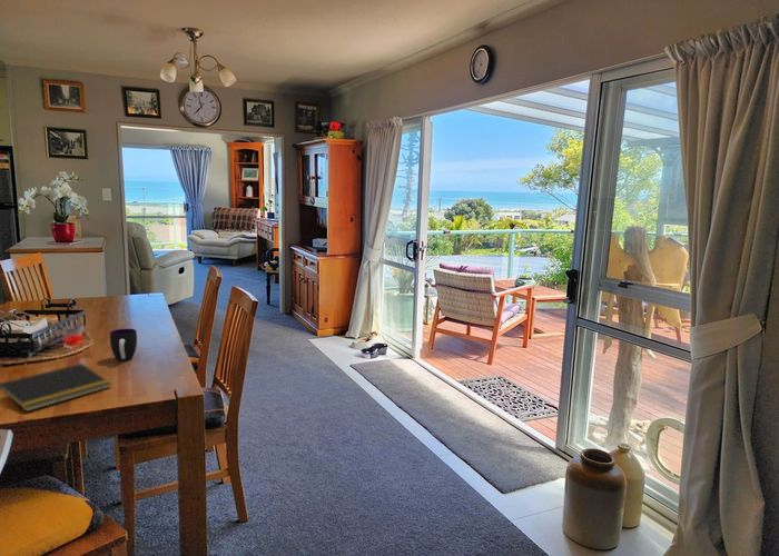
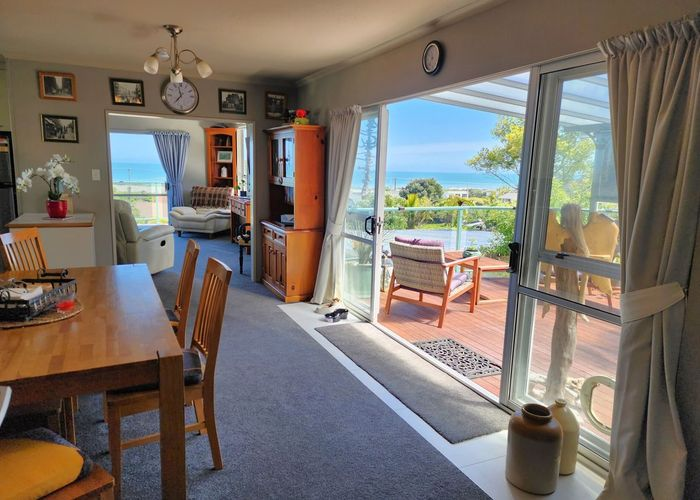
- notepad (57, 385)
- cup (122, 346)
